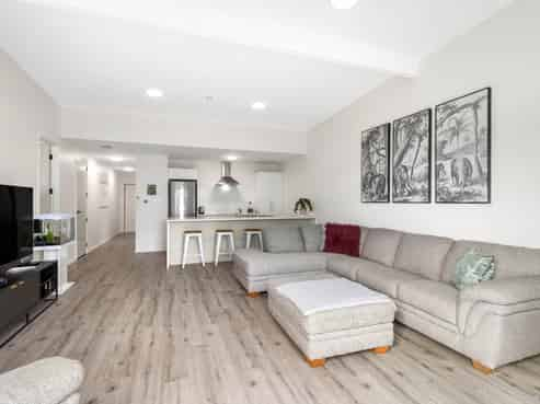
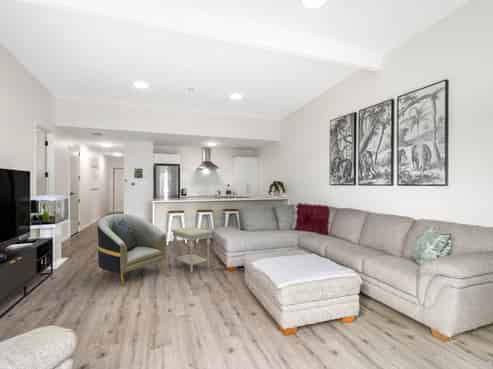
+ armchair (128, 244)
+ side table (191, 248)
